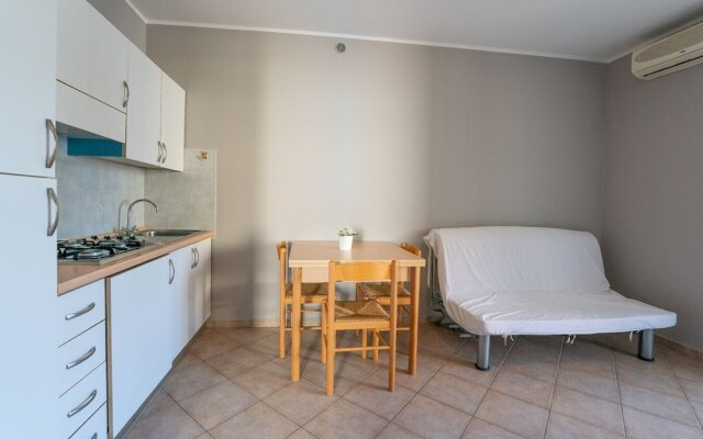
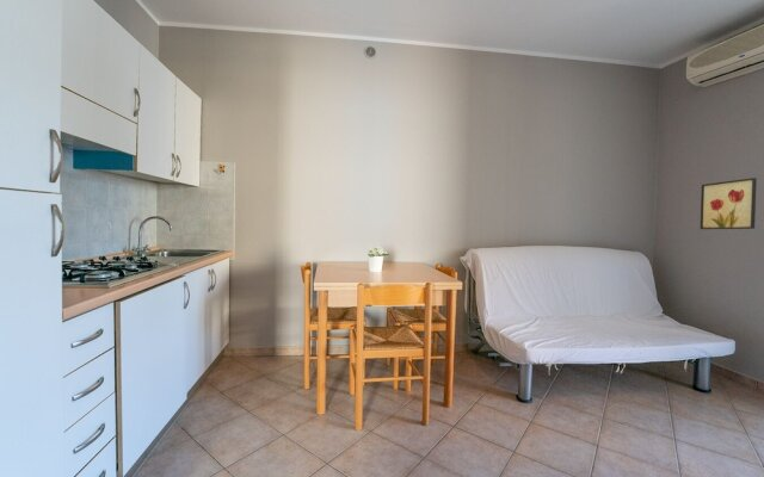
+ wall art (727, 205)
